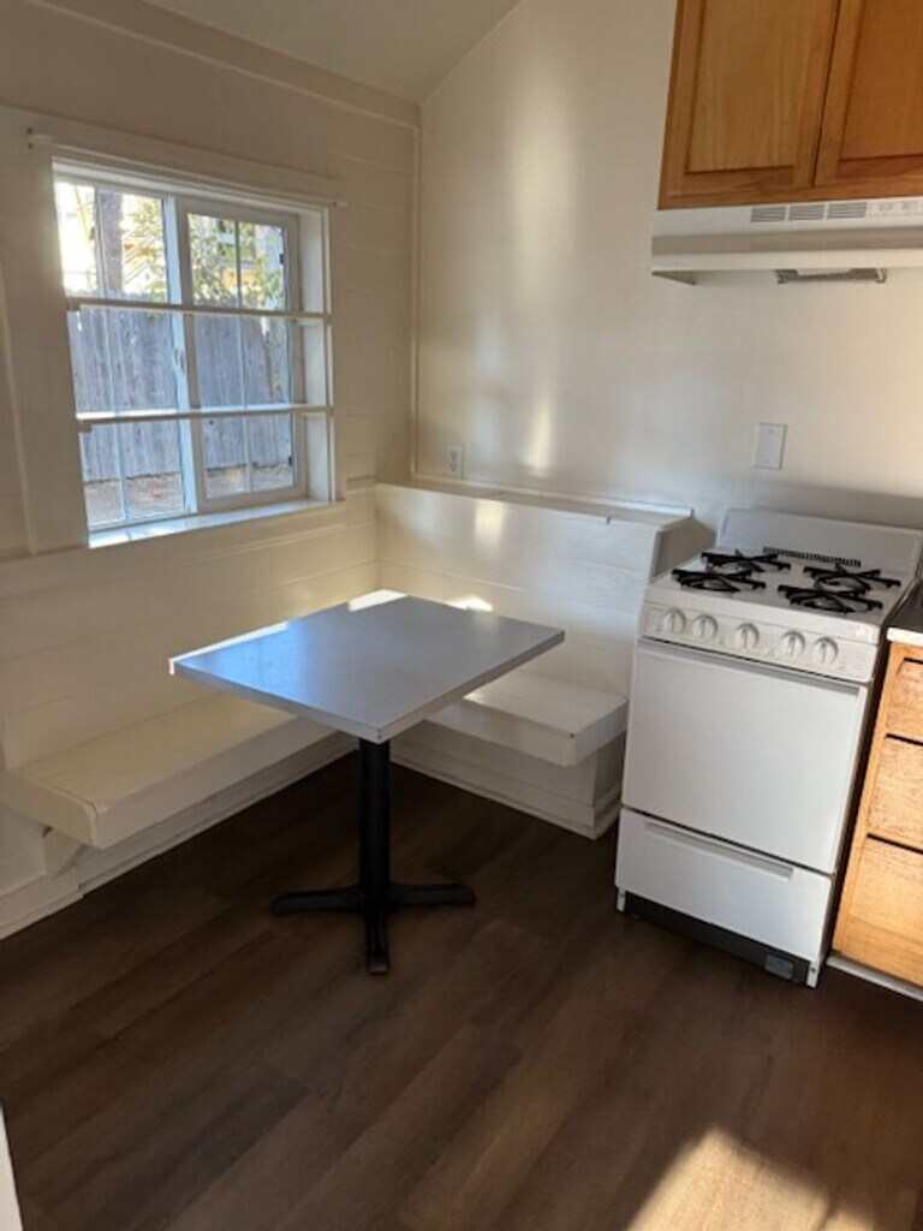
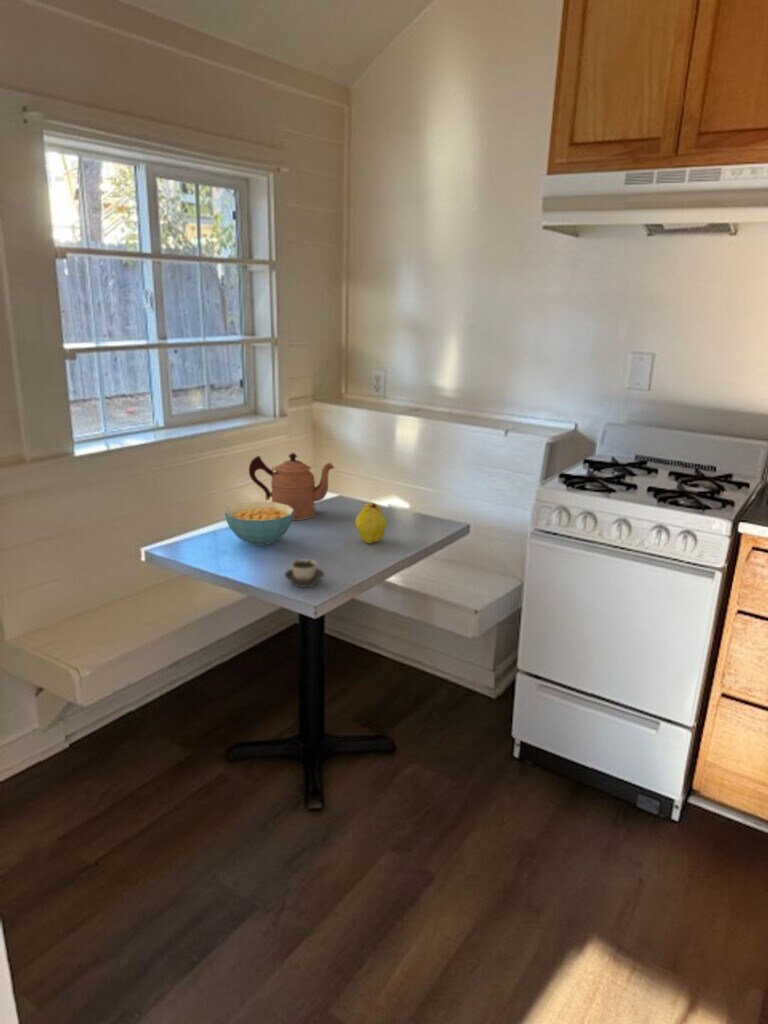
+ fruit (370, 522)
+ coffeepot (292, 483)
+ cup (304, 573)
+ cereal bowl (260, 526)
